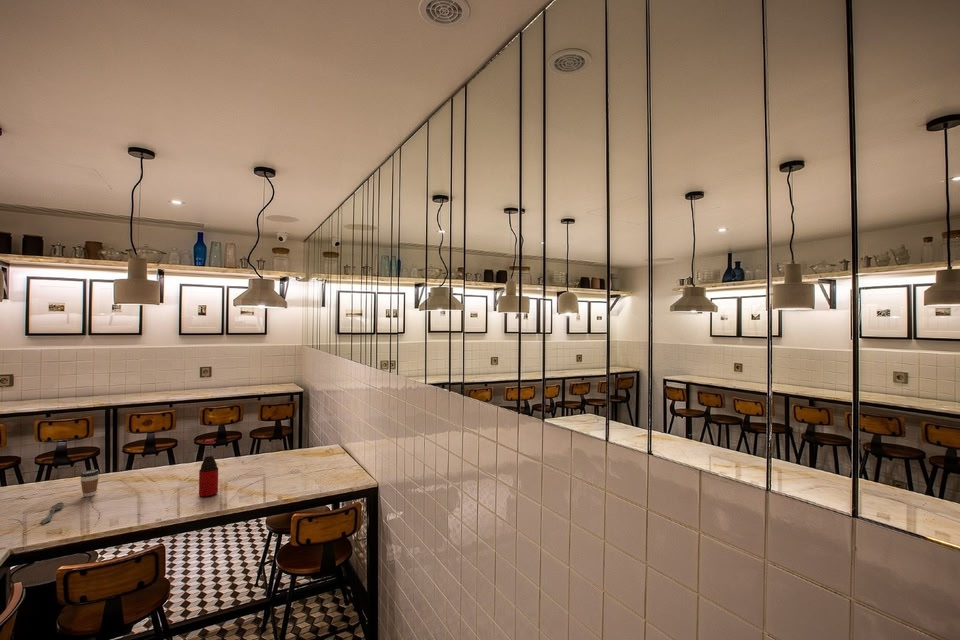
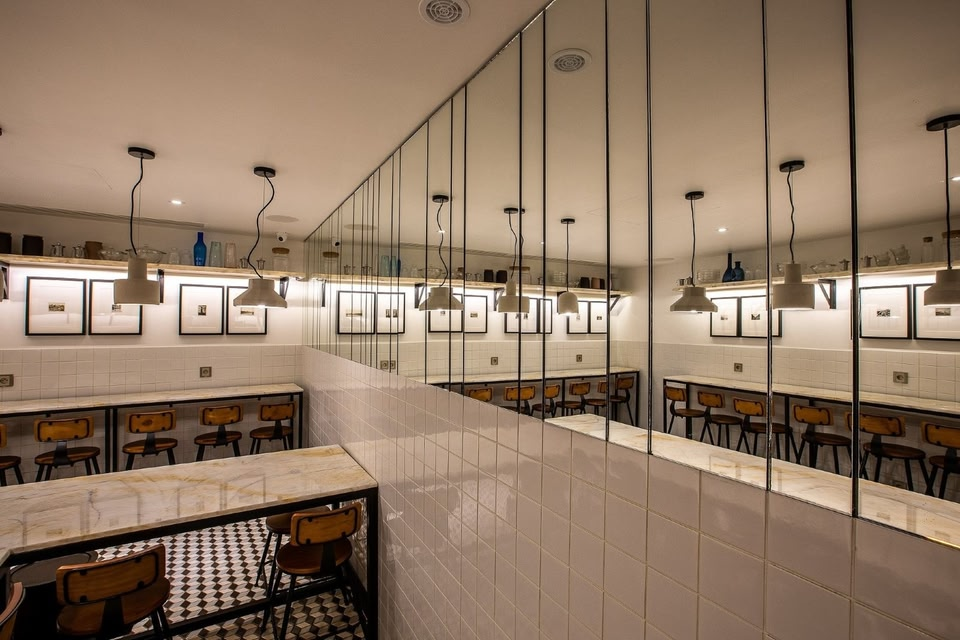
- spoon (52, 512)
- coffee cup (89, 483)
- bottle (208, 467)
